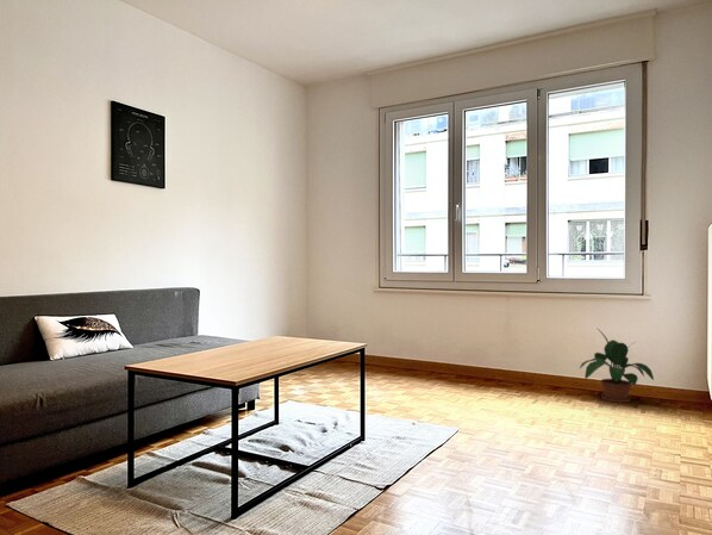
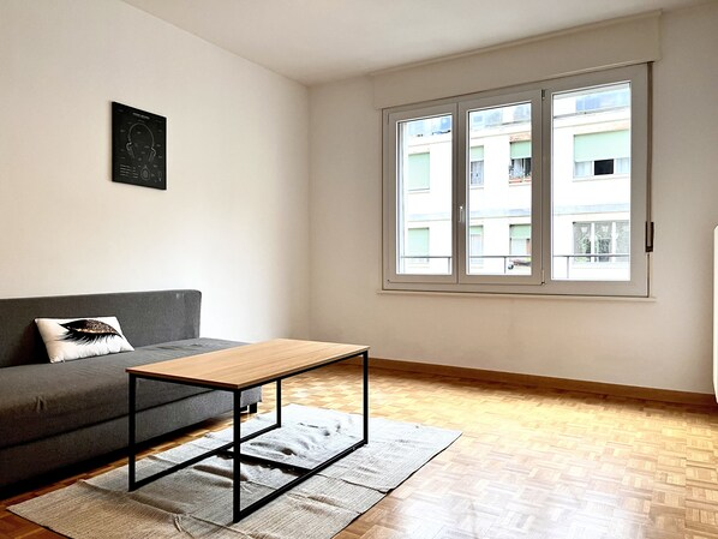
- potted plant (616, 362)
